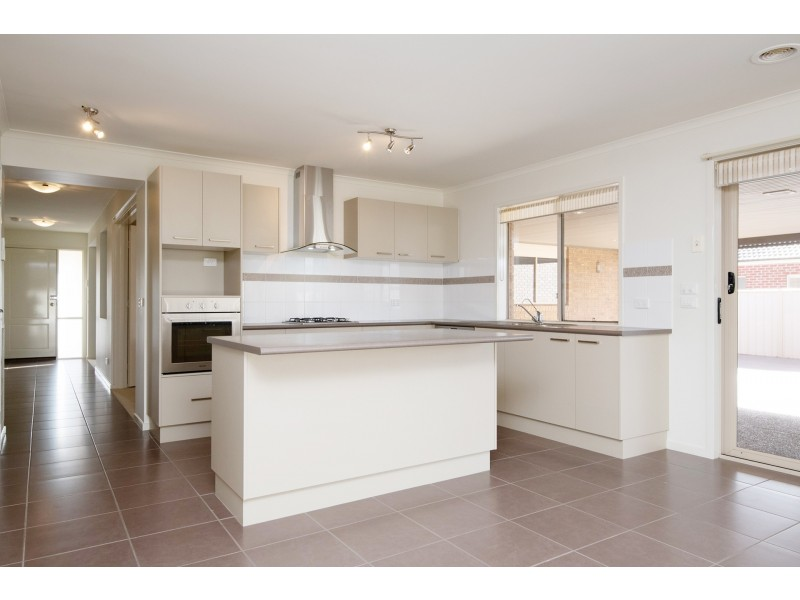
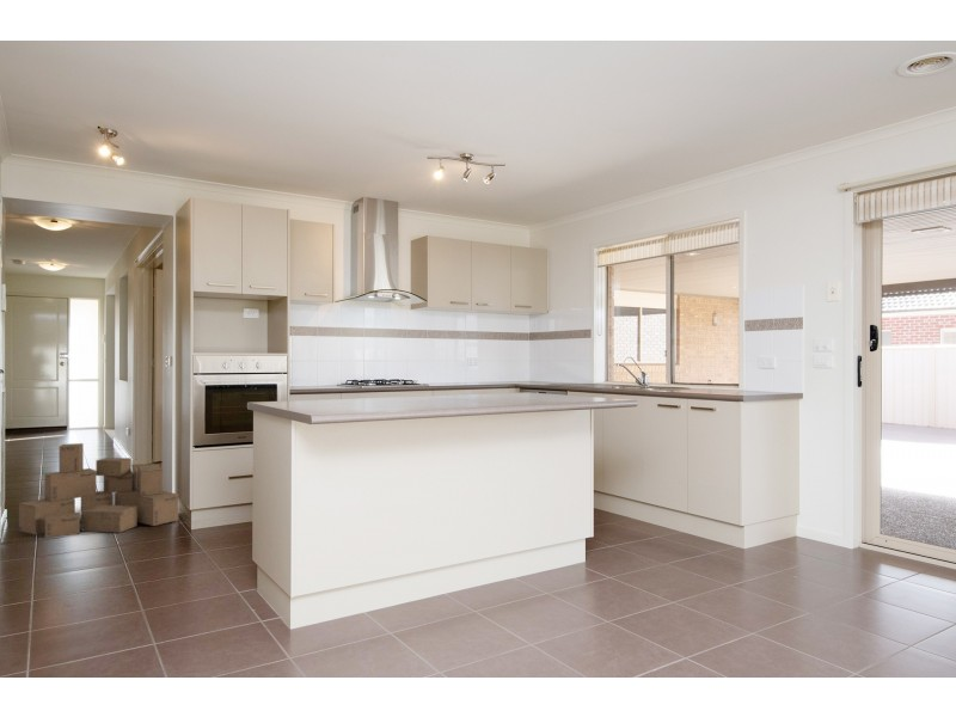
+ cardboard box (104, 484)
